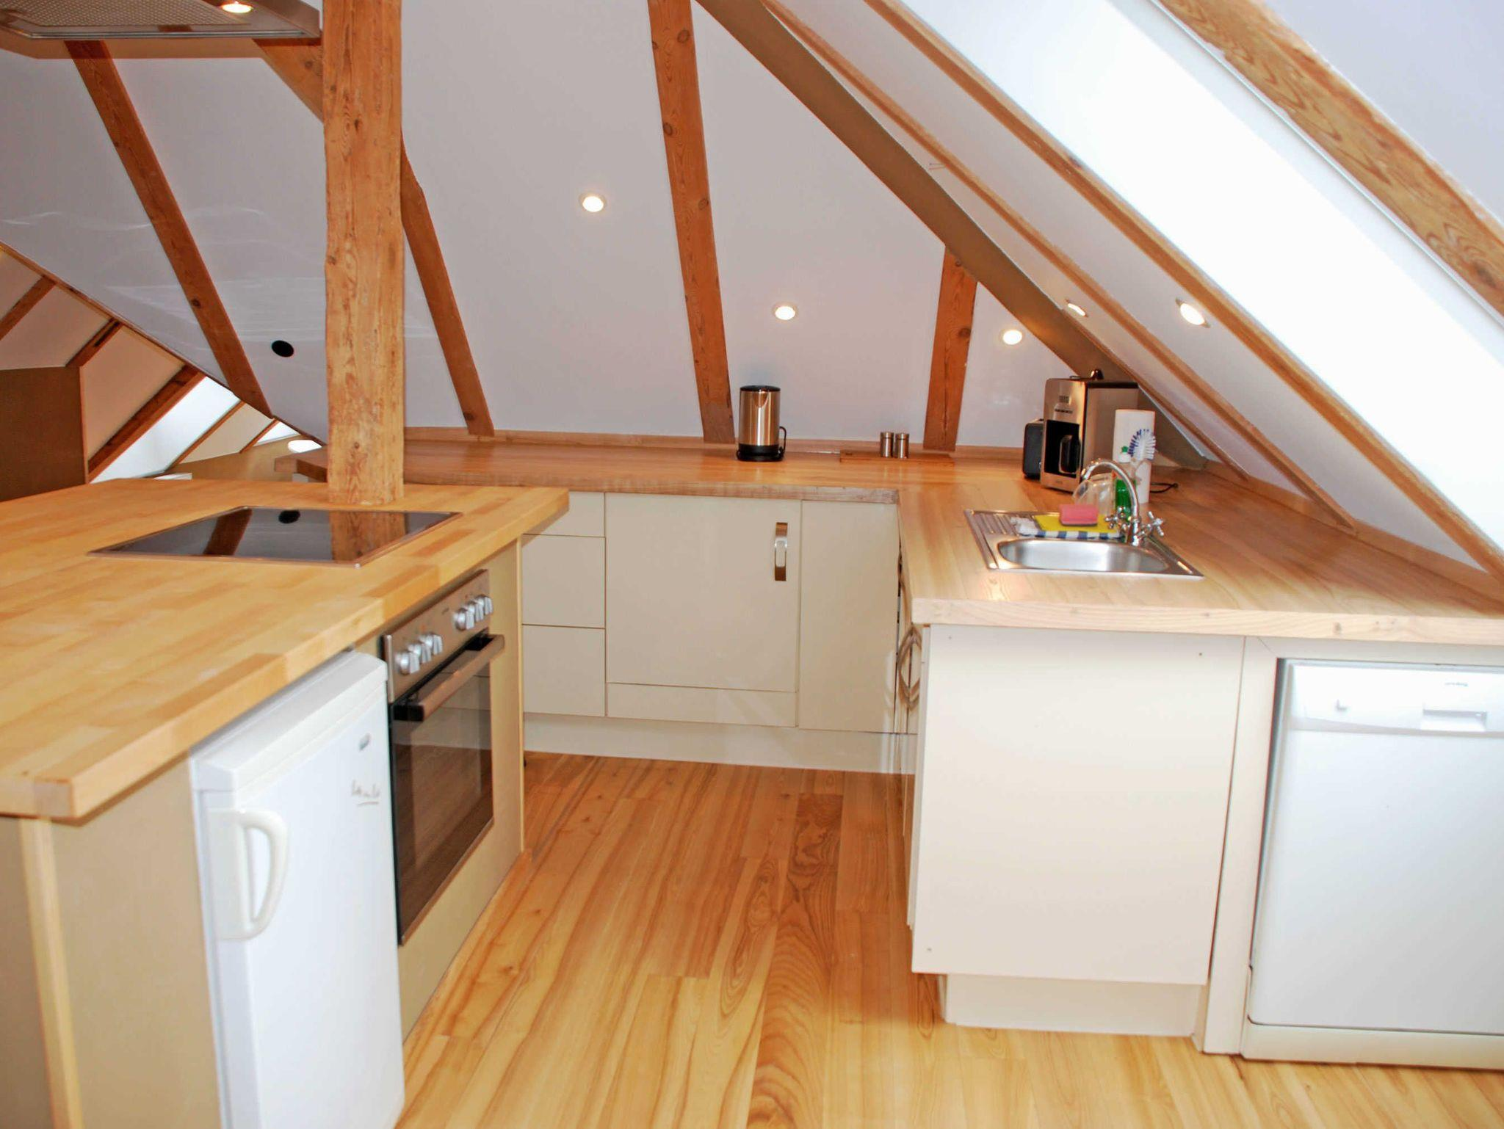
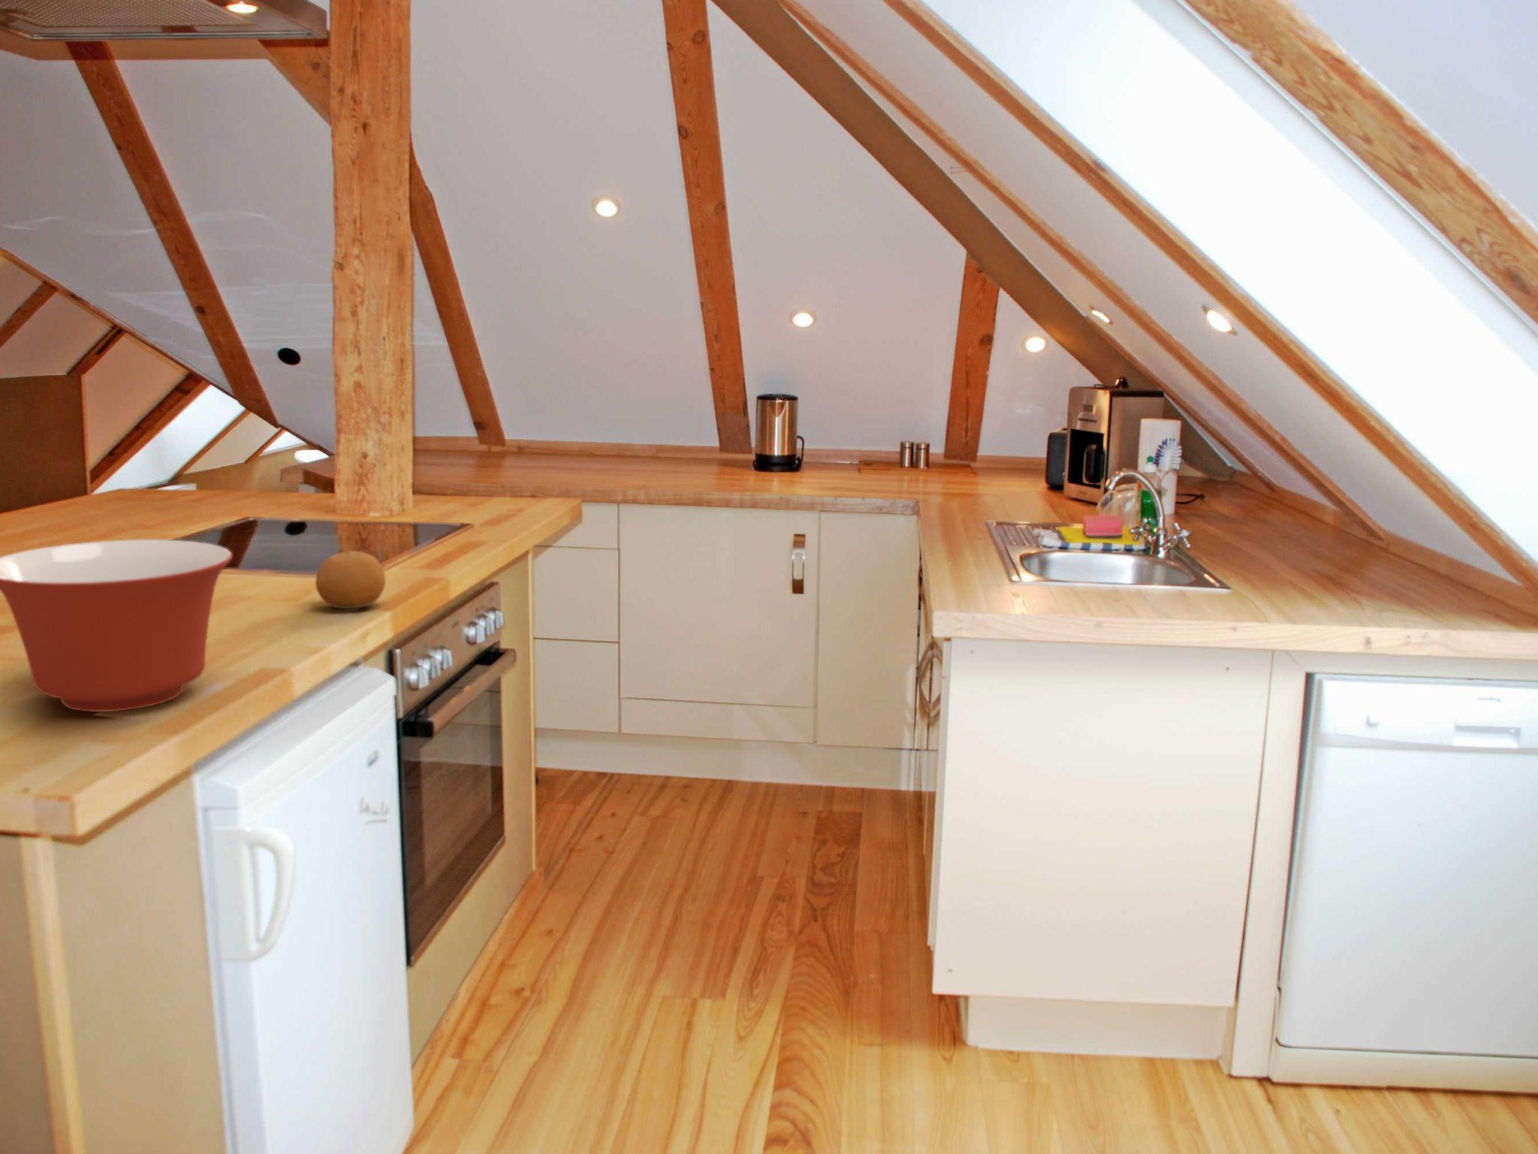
+ mixing bowl (118, 627)
+ fruit (351, 579)
